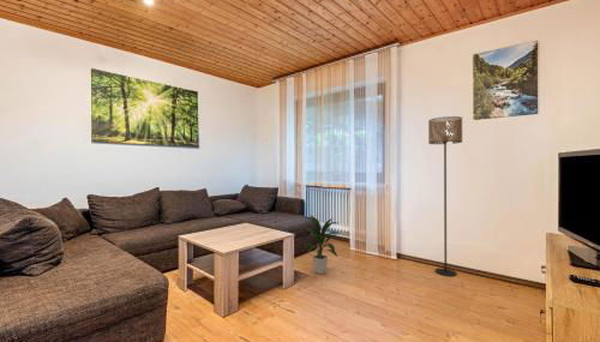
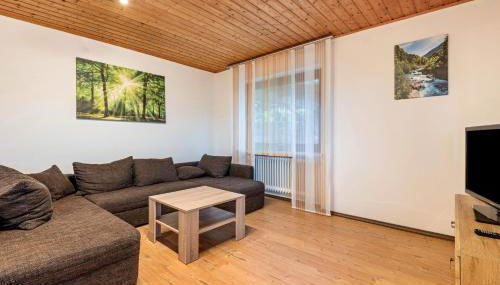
- indoor plant (322, 242)
- floor lamp (445, 196)
